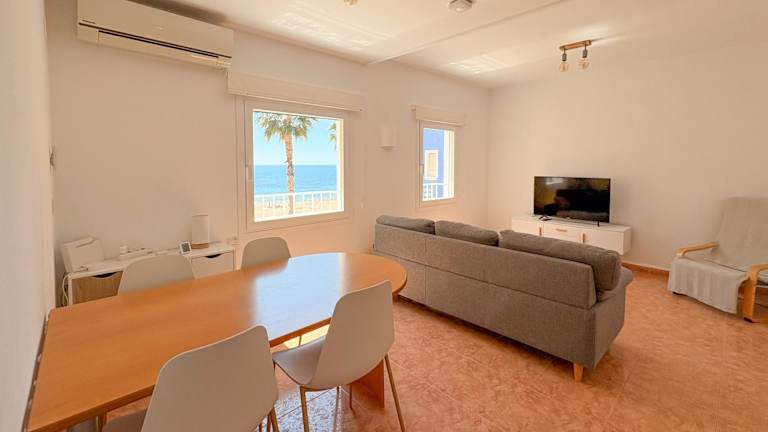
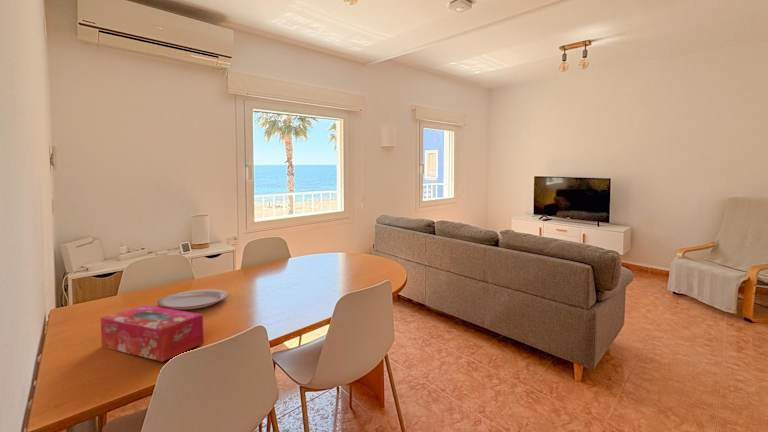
+ tissue box (152, 330)
+ plate (194, 299)
